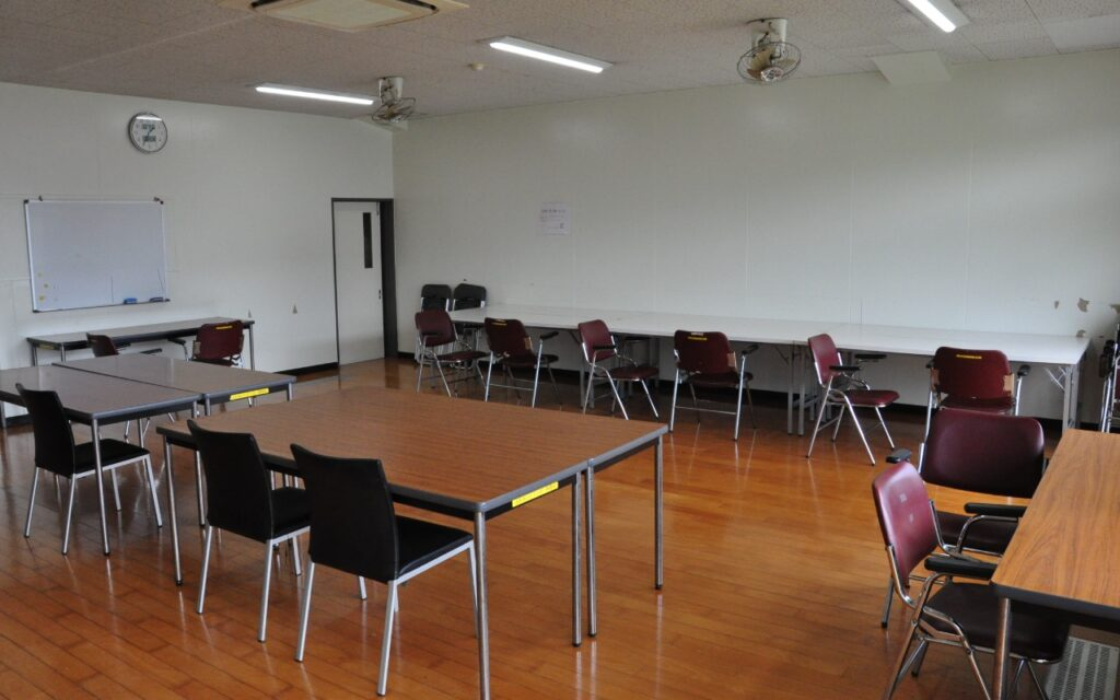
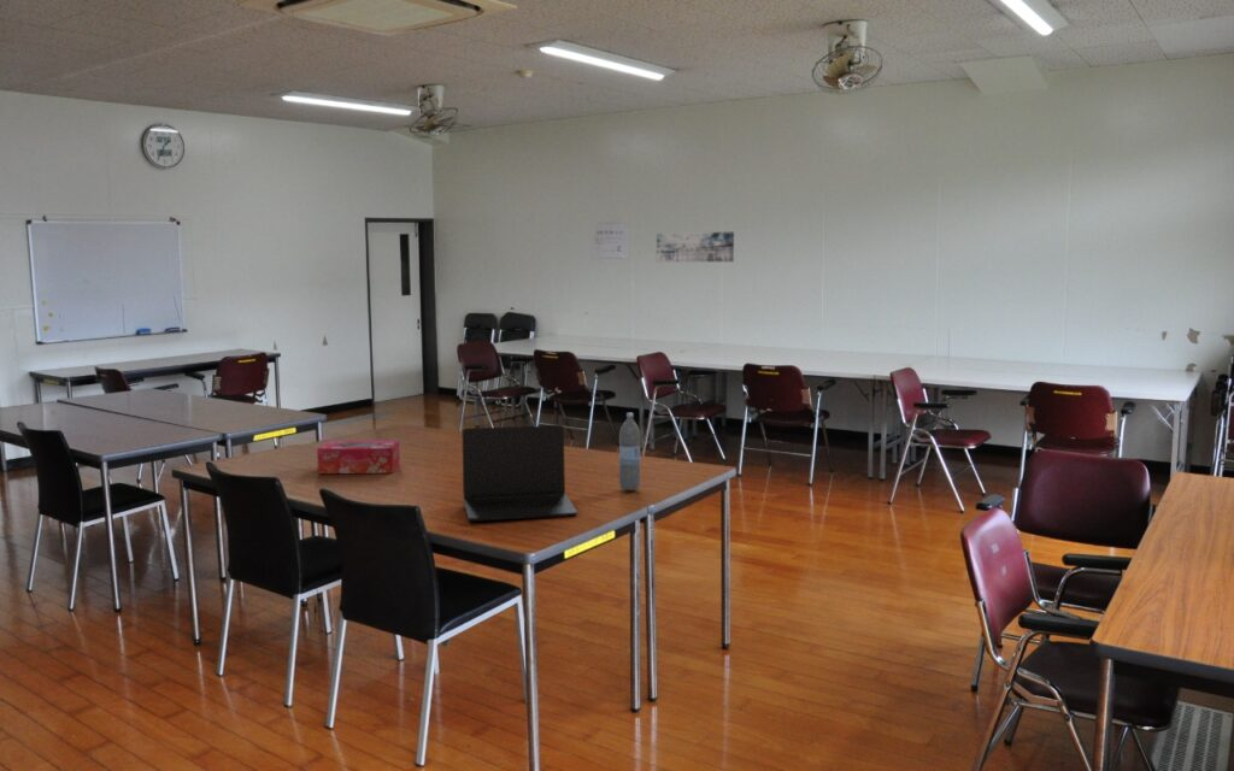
+ water bottle (629, 452)
+ wall art (694, 247)
+ laptop (518, 471)
+ tissue box (359, 457)
